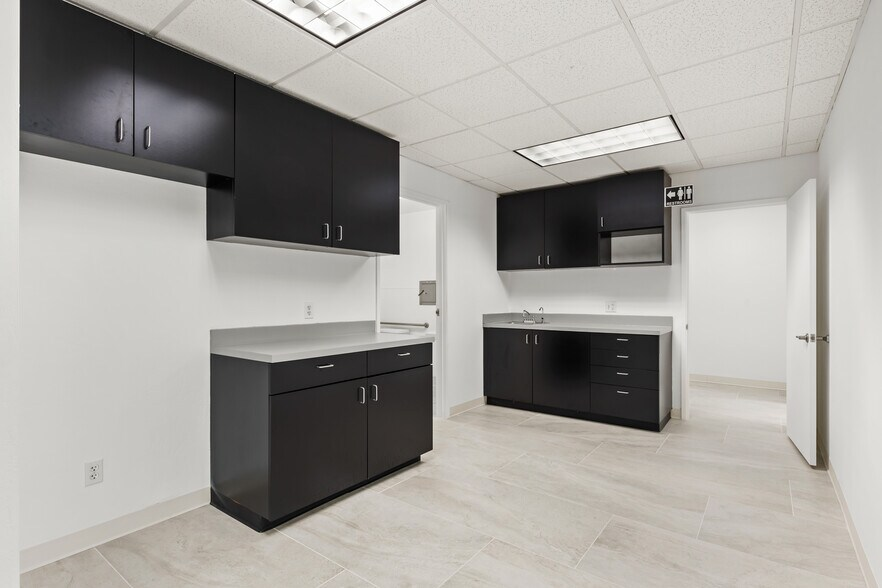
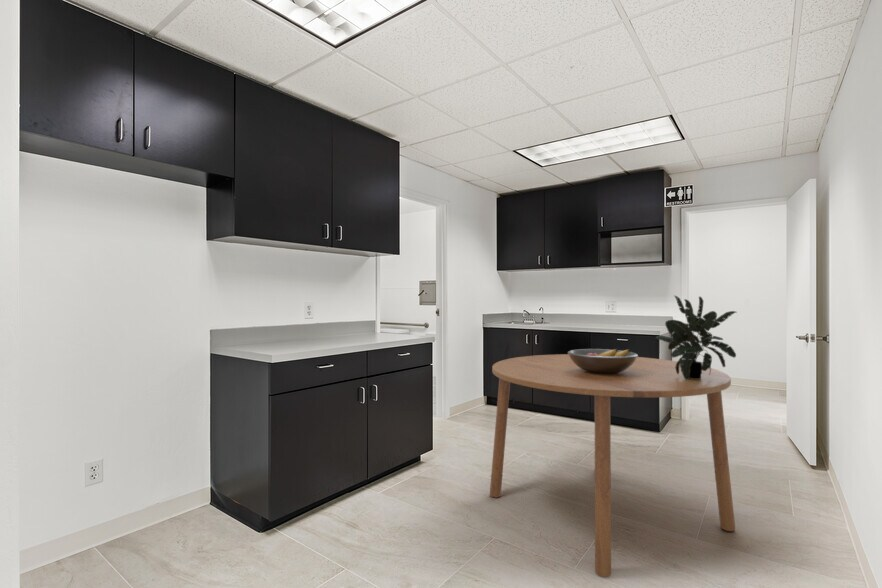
+ fruit bowl (602, 359)
+ dining table (602, 439)
+ potted plant (694, 335)
